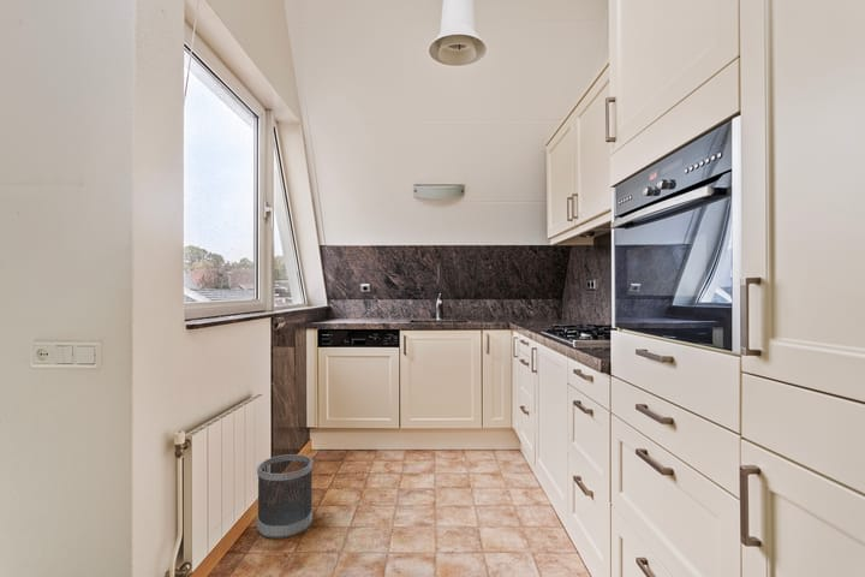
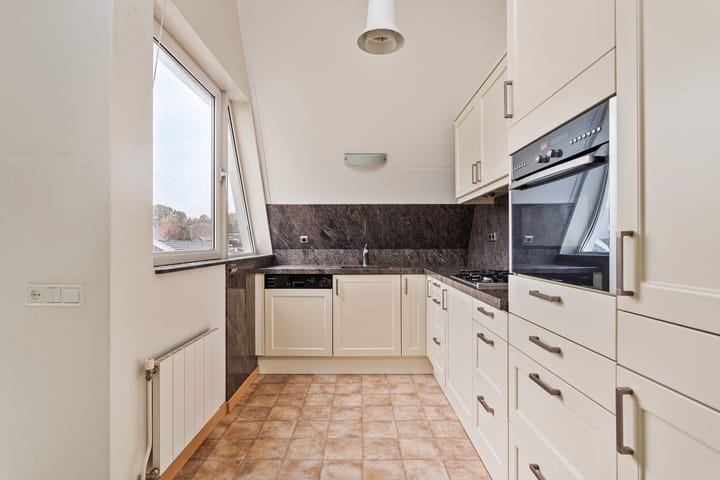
- wastebasket (285, 494)
